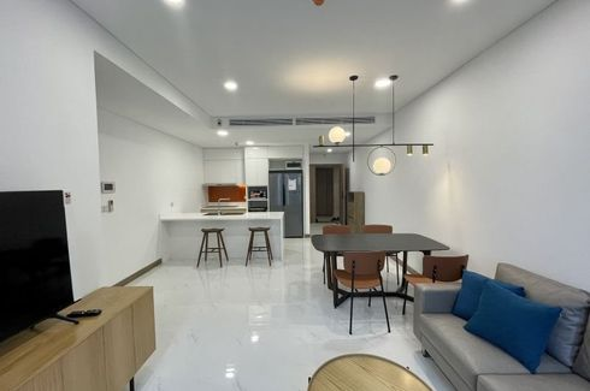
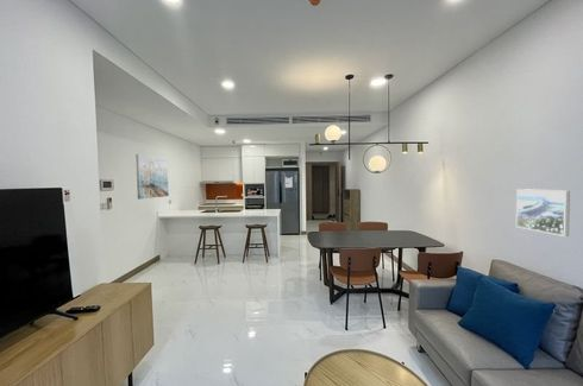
+ wall art (153, 177)
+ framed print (540, 210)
